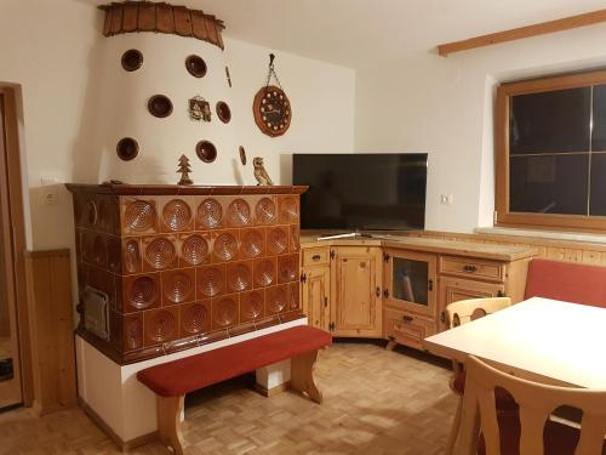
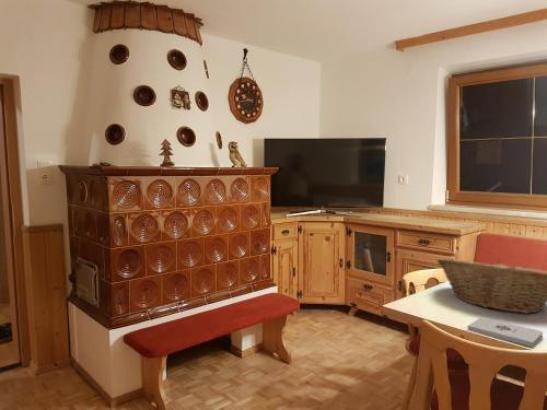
+ fruit basket (496, 279)
+ notepad (504, 330)
